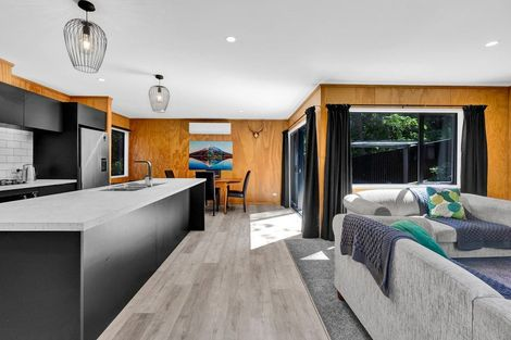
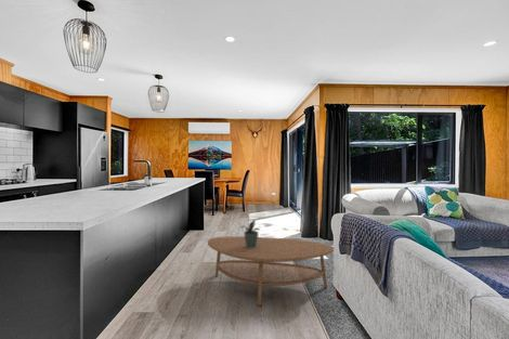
+ coffee table (265, 268)
+ potted plant (250, 233)
